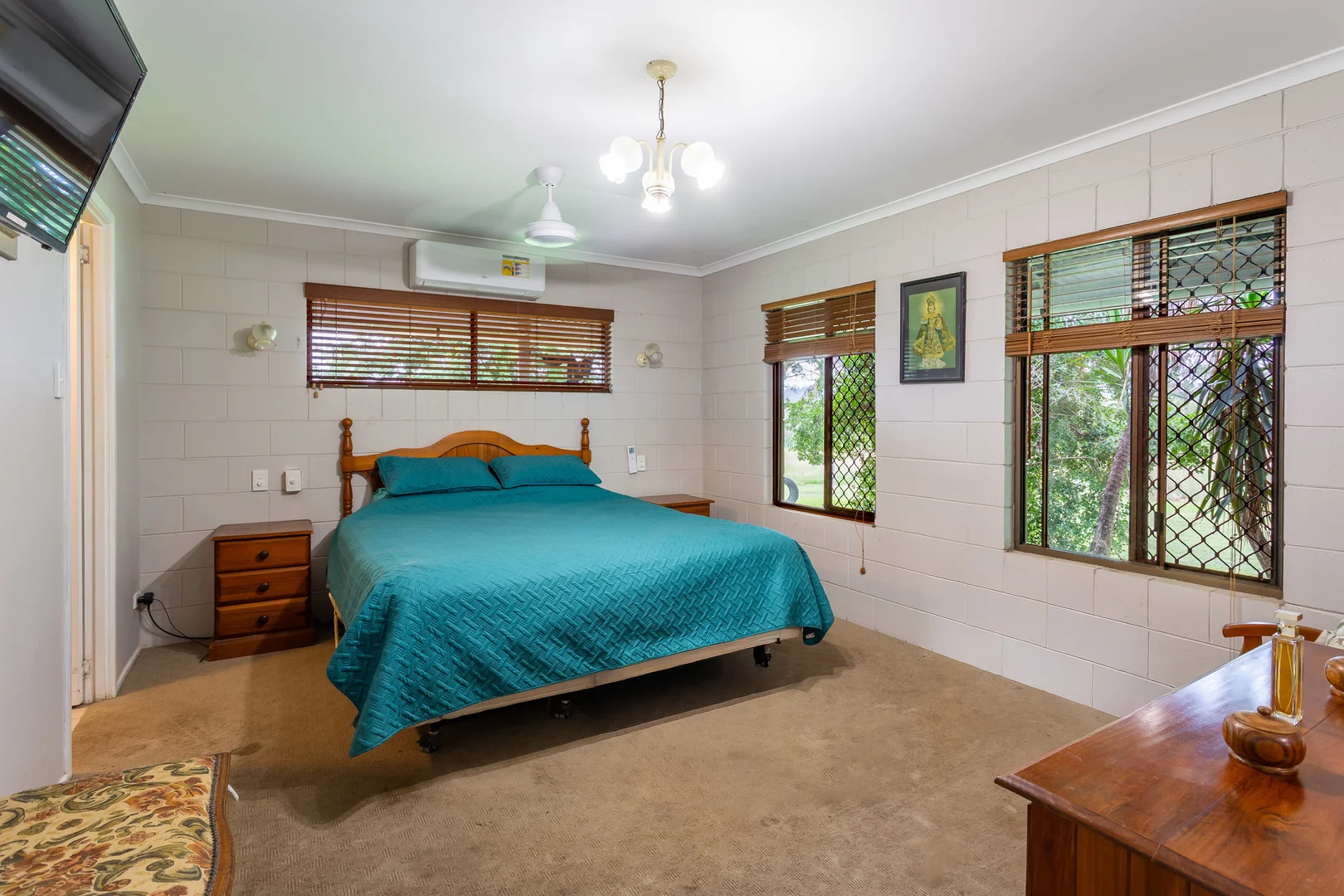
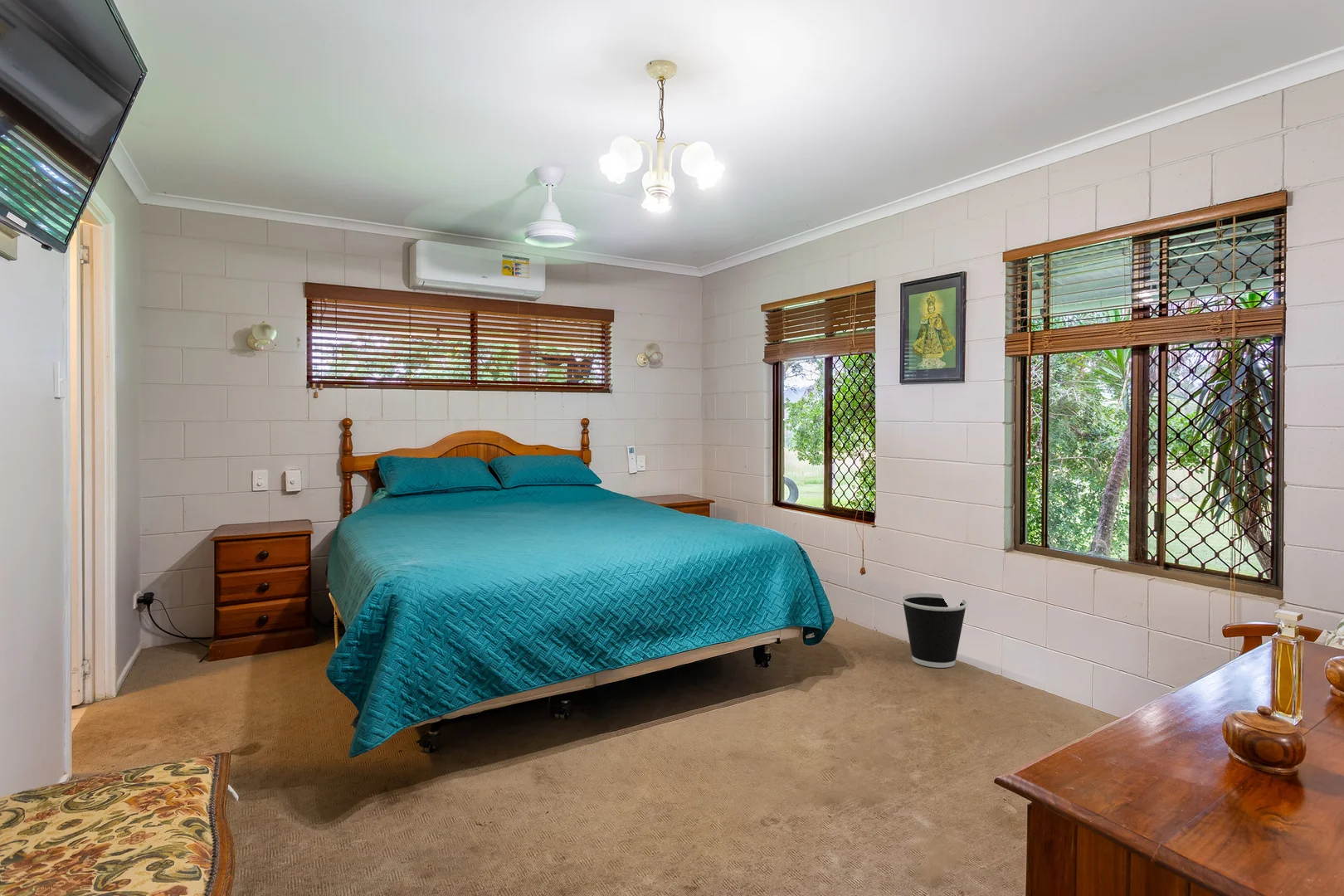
+ wastebasket (933, 631)
